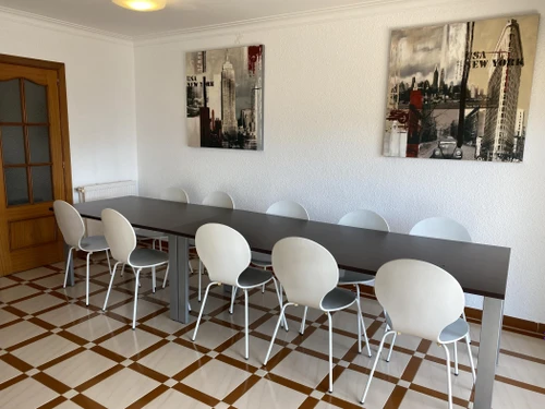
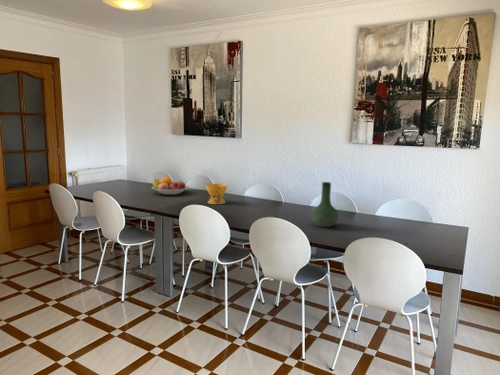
+ fruit bowl (170, 185)
+ bowl (216, 193)
+ vase (325, 204)
